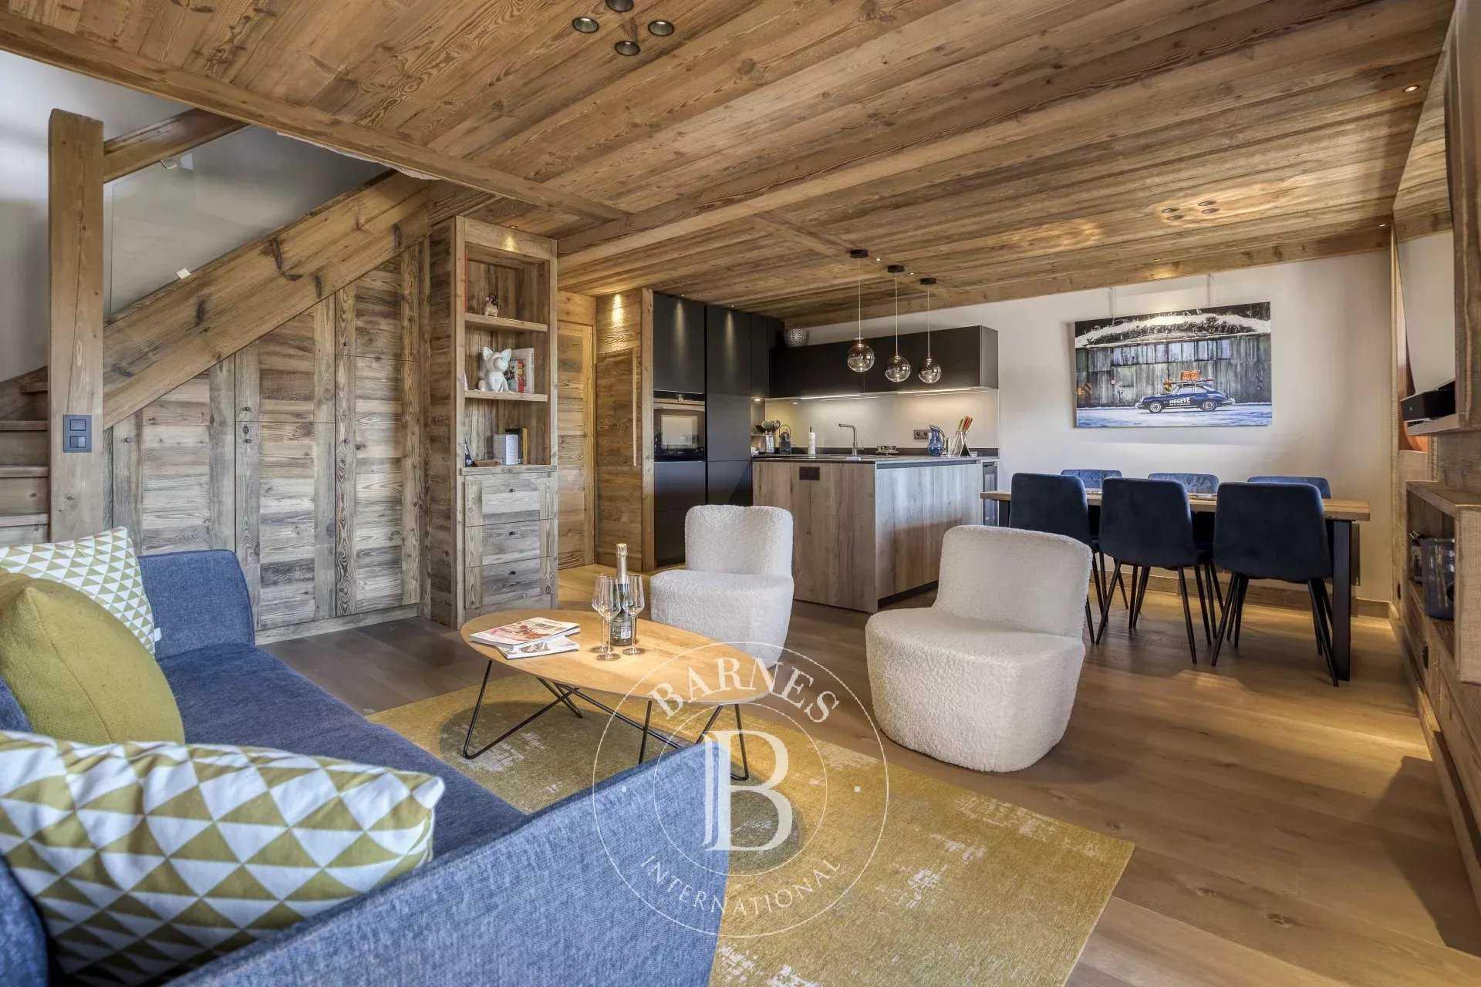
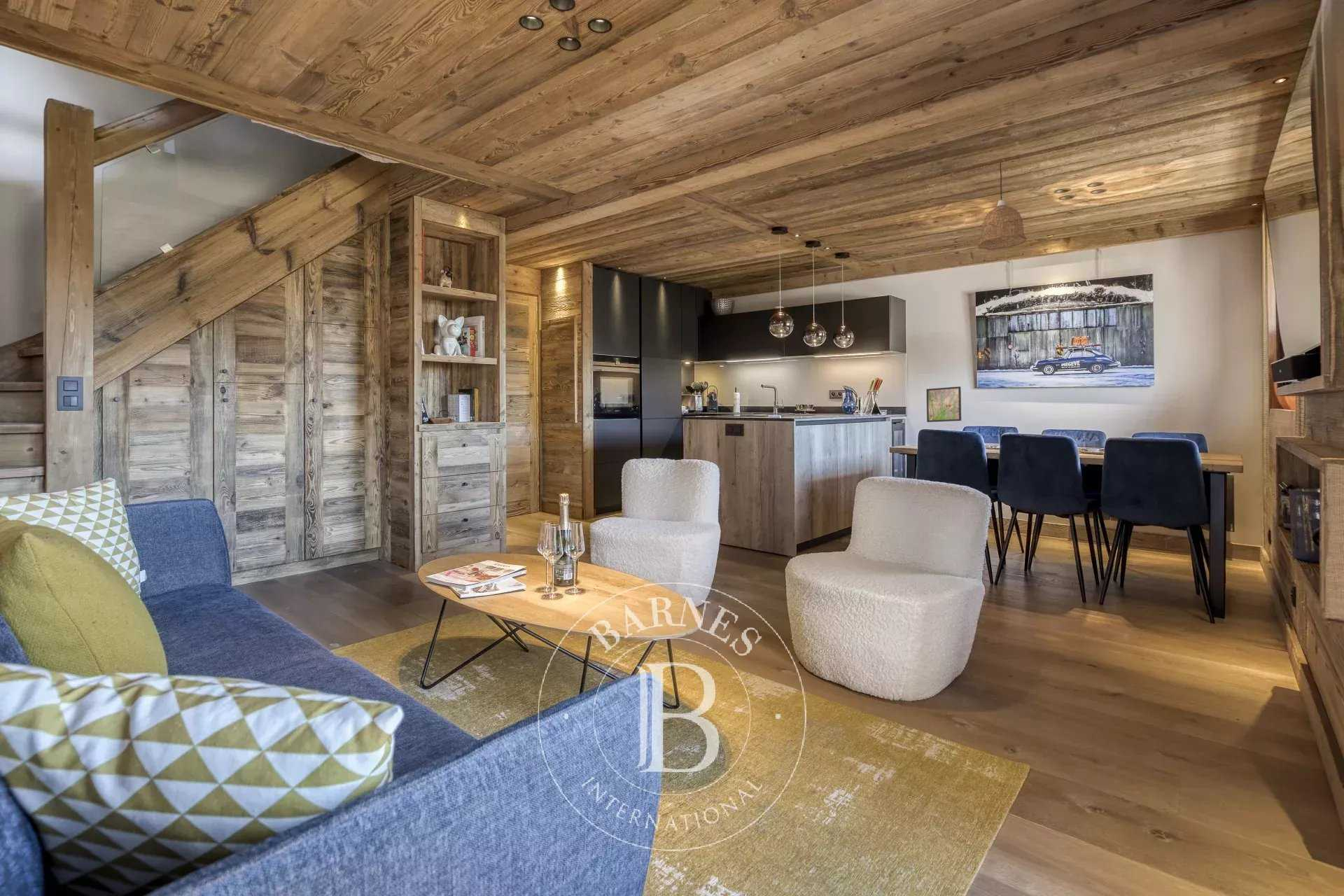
+ pendant lamp (1001, 202)
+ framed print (944, 405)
